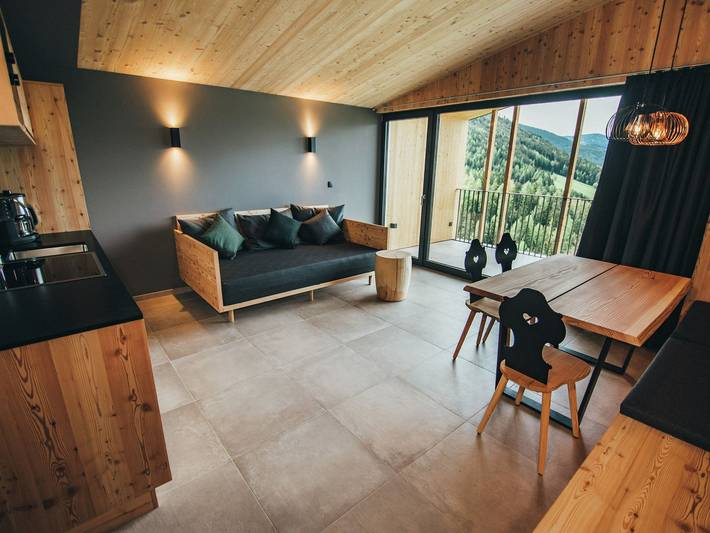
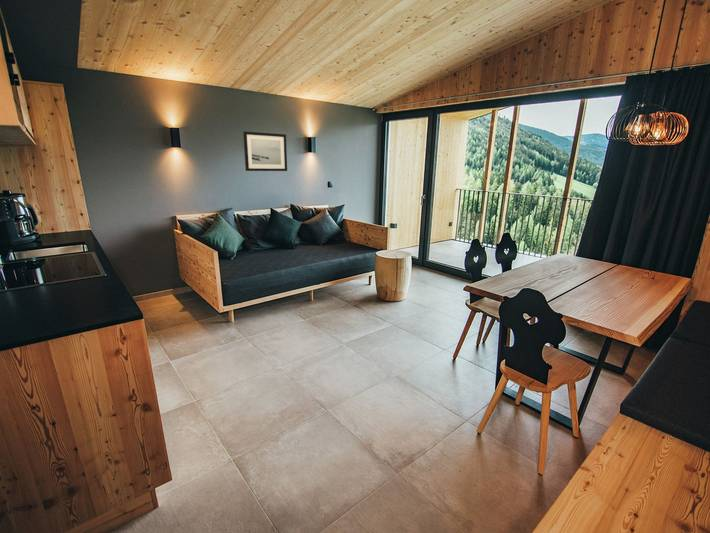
+ wall art (266, 152)
